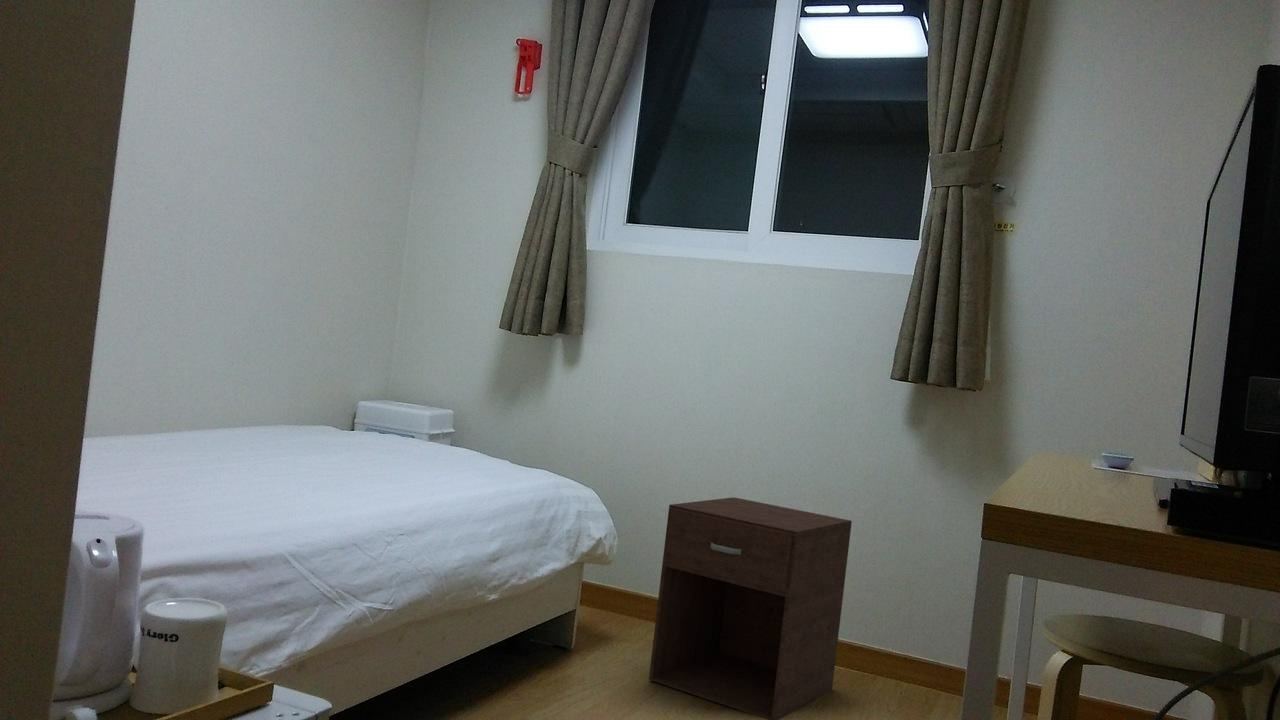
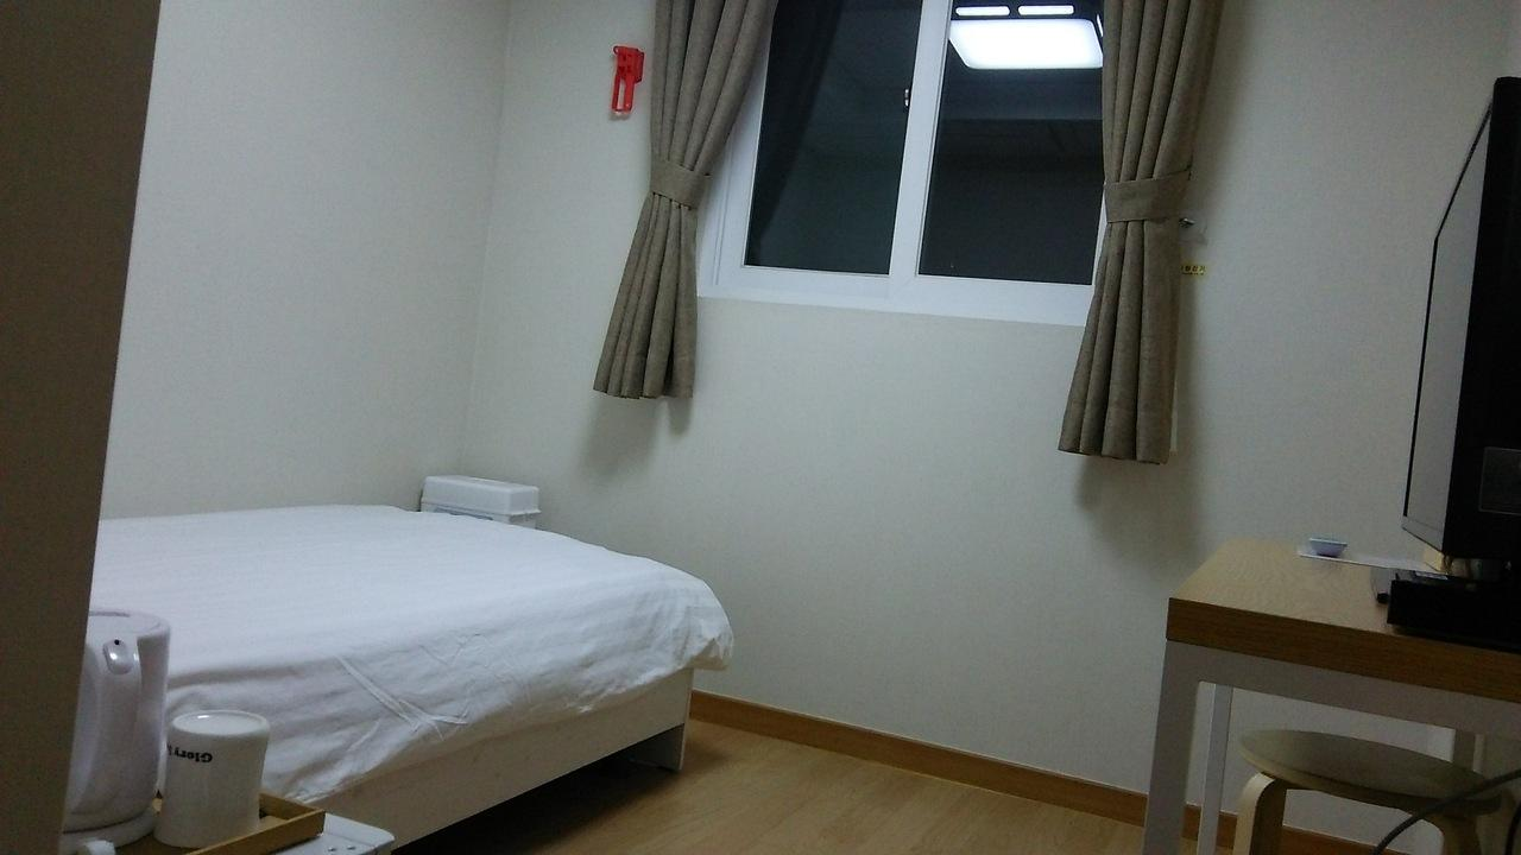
- nightstand (750, 599)
